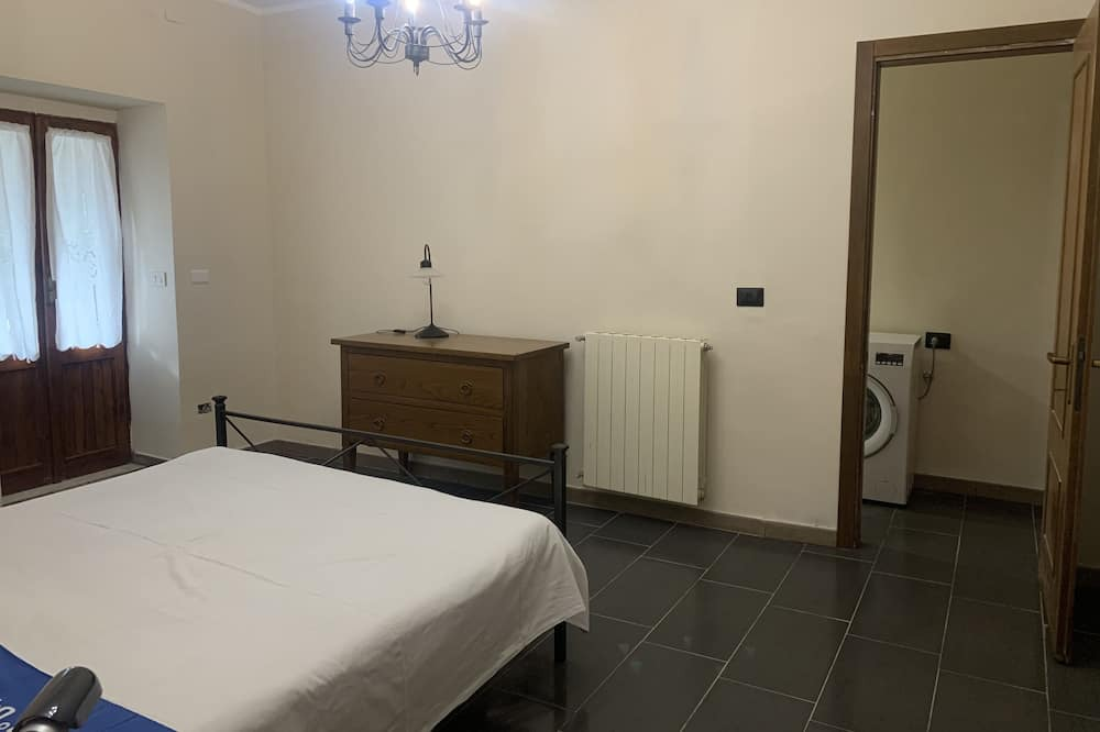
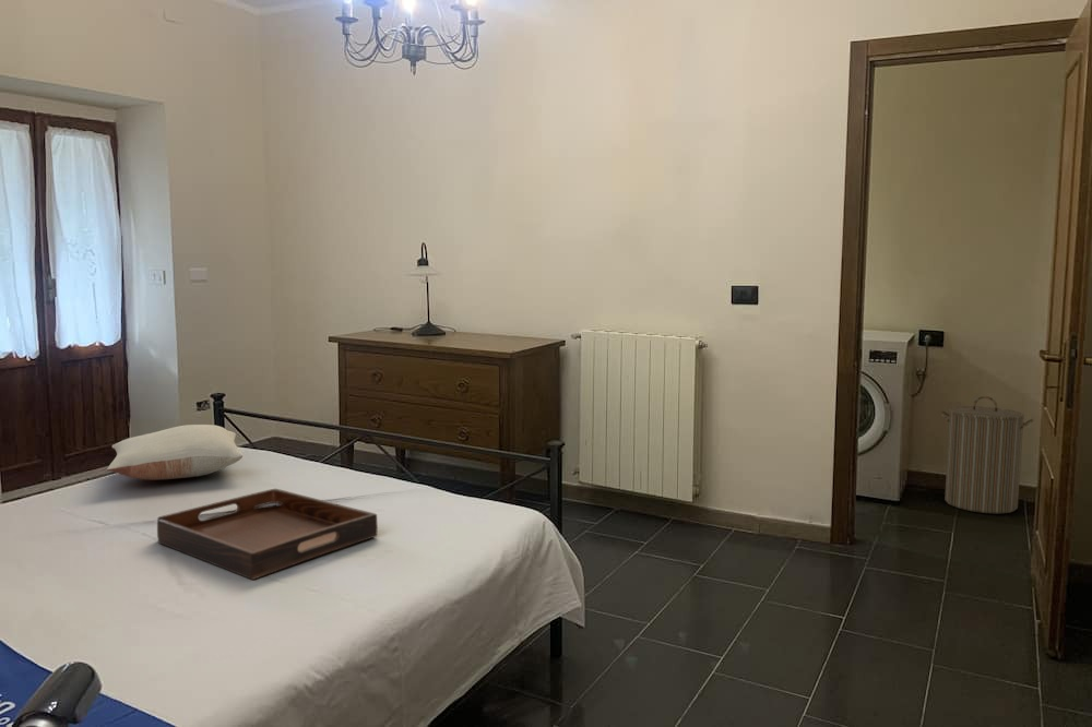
+ laundry hamper (983, 451)
+ serving tray (265, 527)
+ pillow (176, 452)
